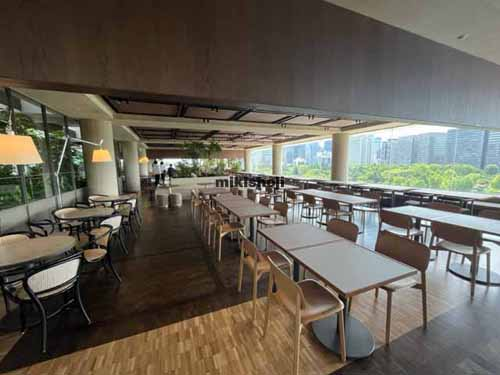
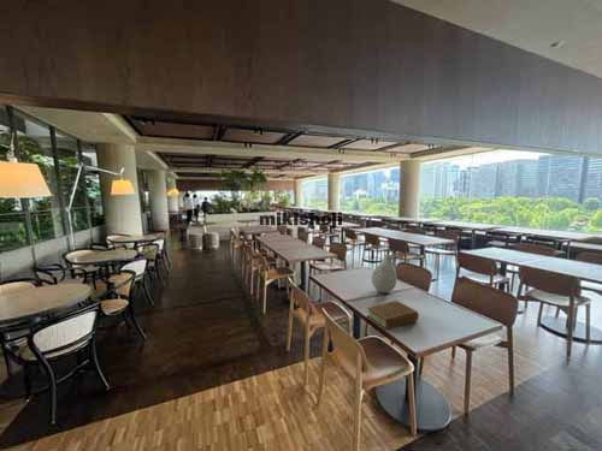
+ book (391, 314)
+ vase (383, 273)
